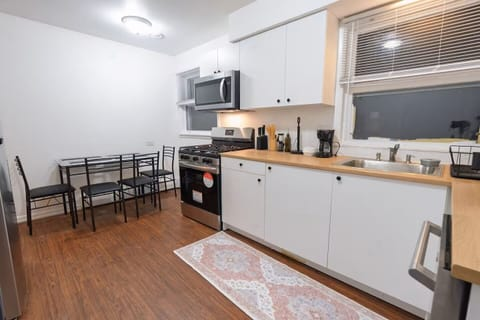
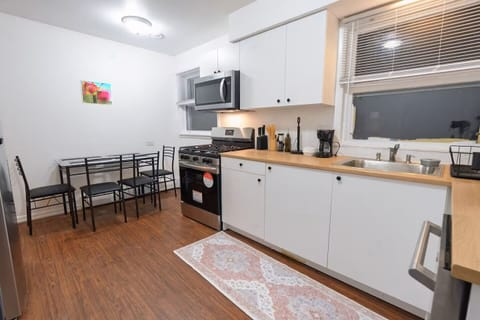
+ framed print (97, 93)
